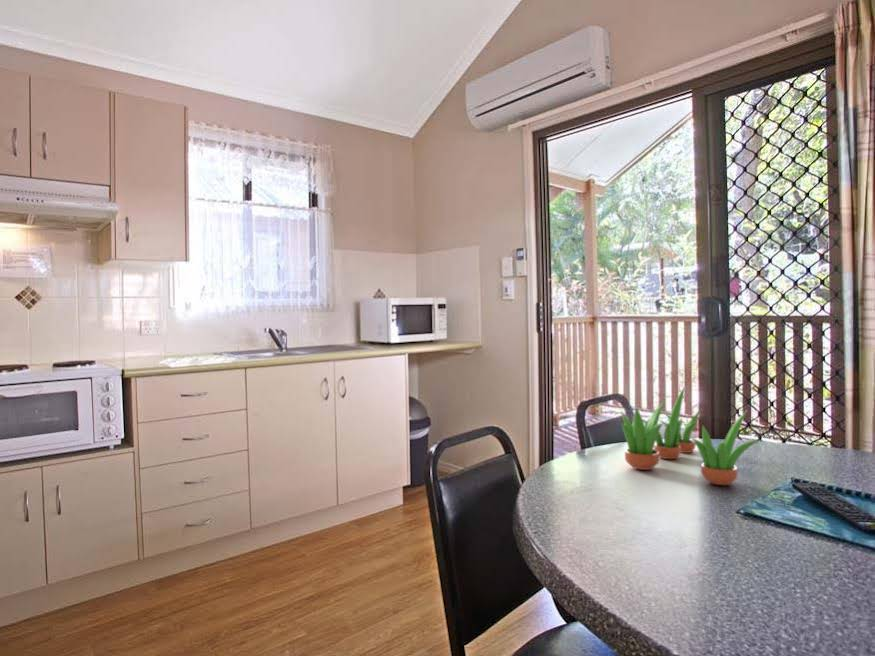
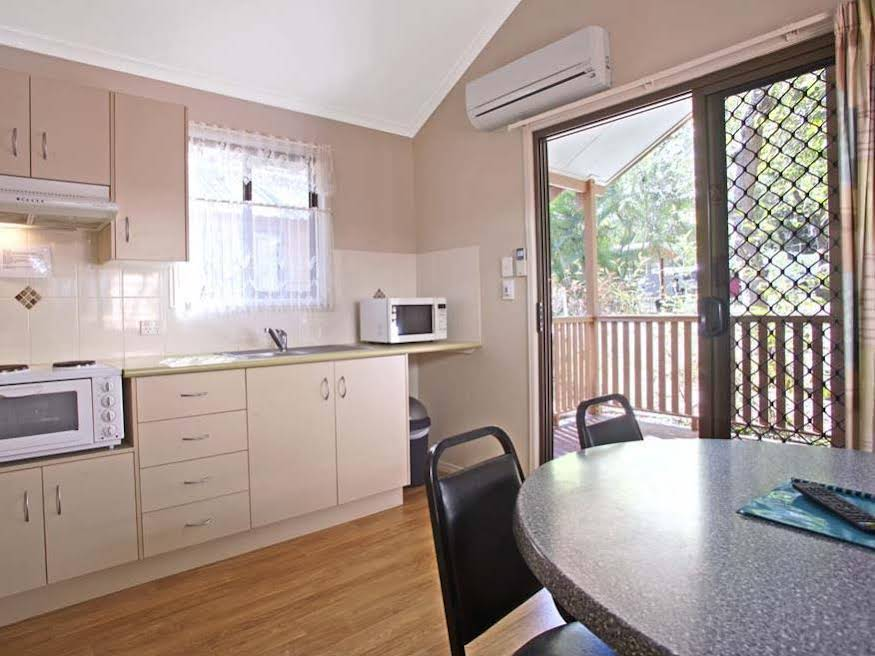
- succulent plant (680, 426)
